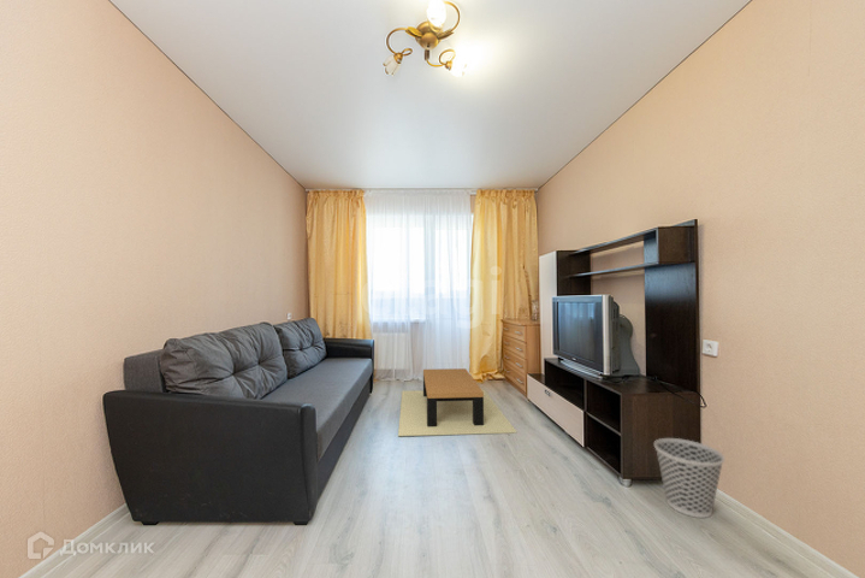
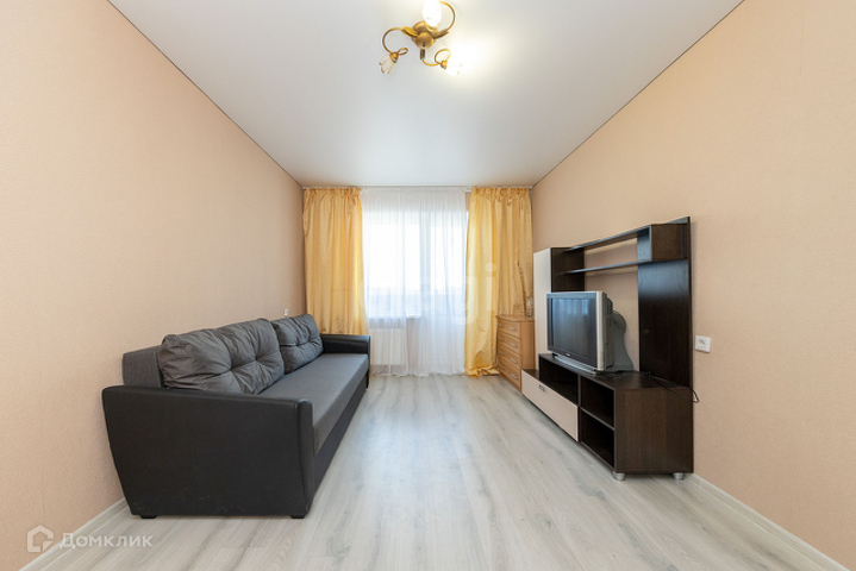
- wastebasket (687, 477)
- coffee table (449, 394)
